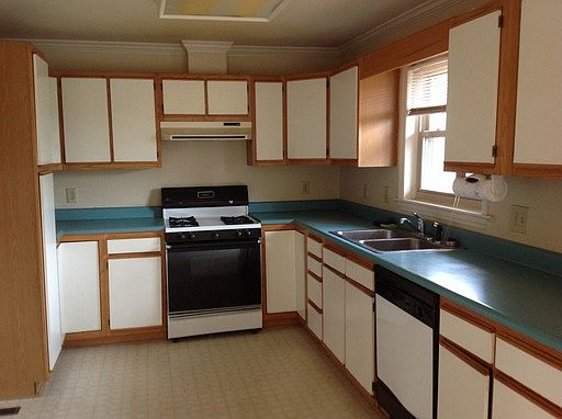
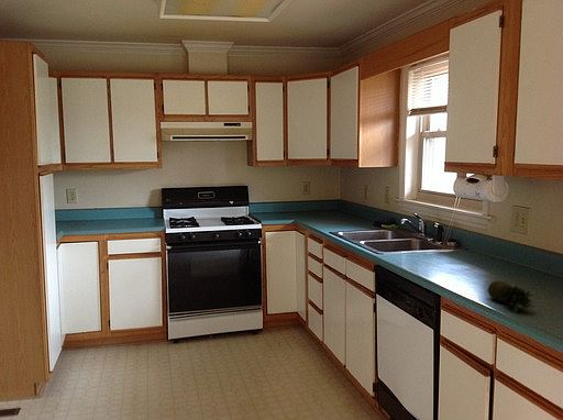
+ fruit (508, 294)
